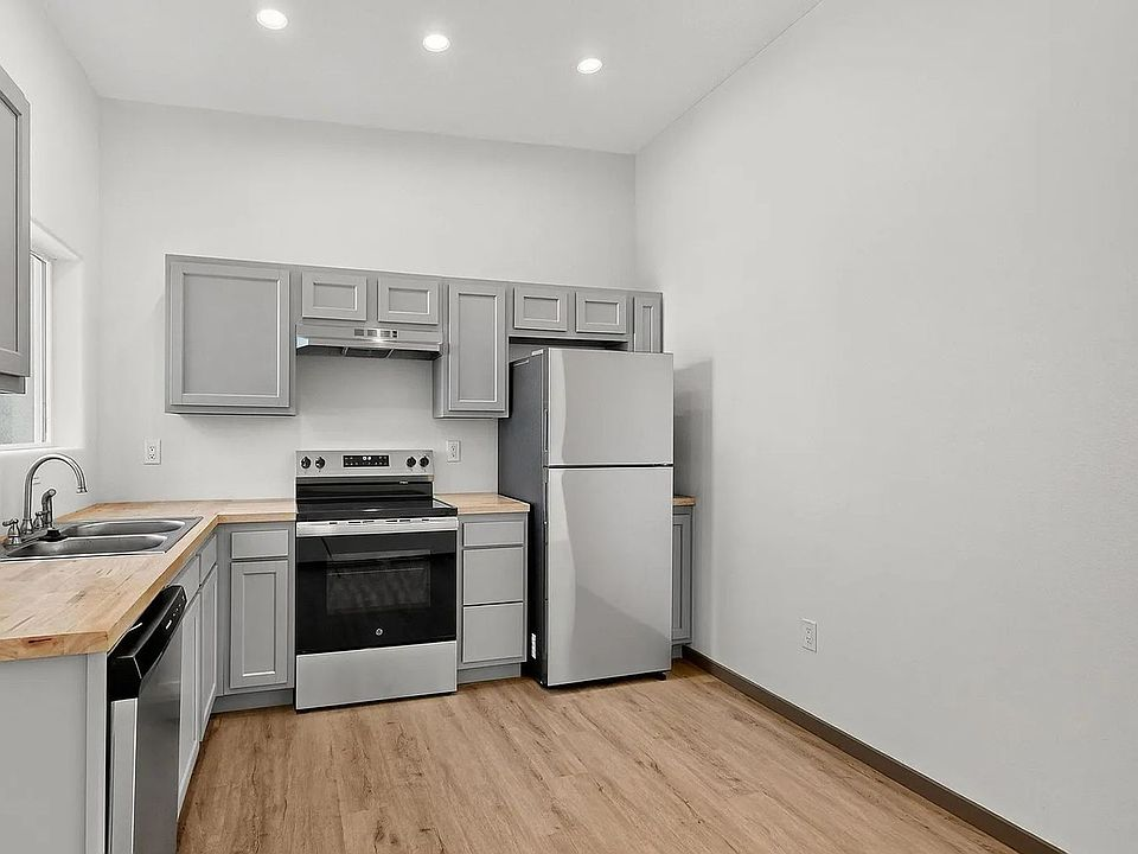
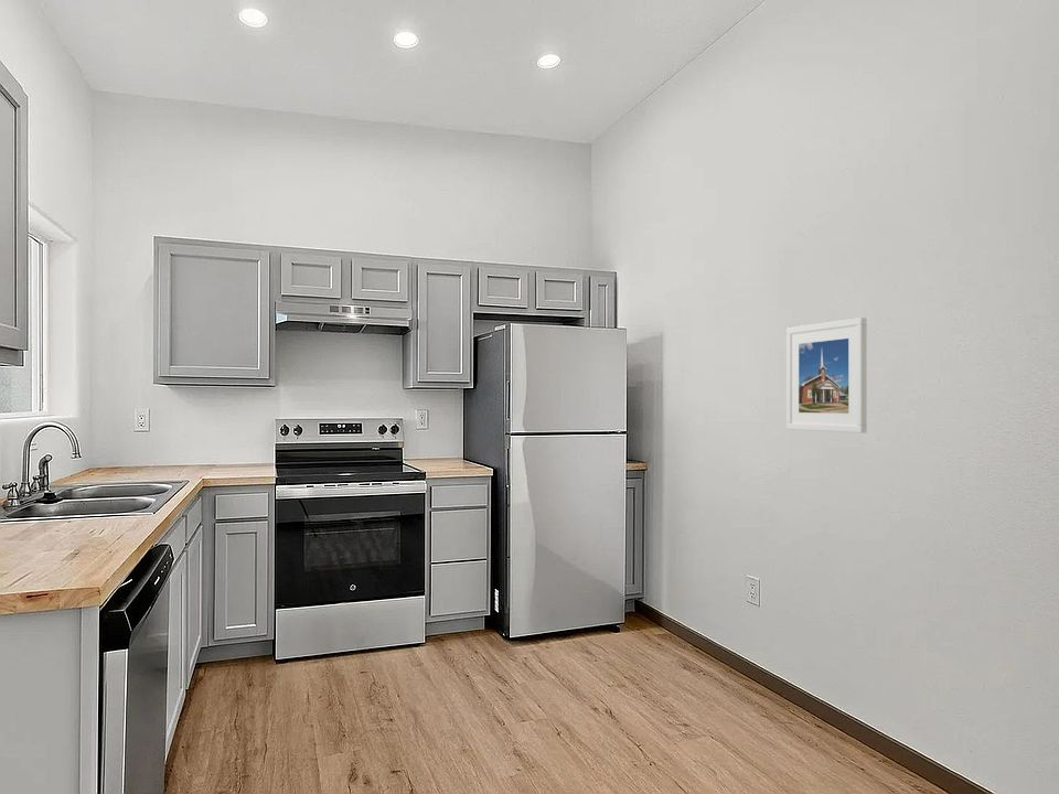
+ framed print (823, 376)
